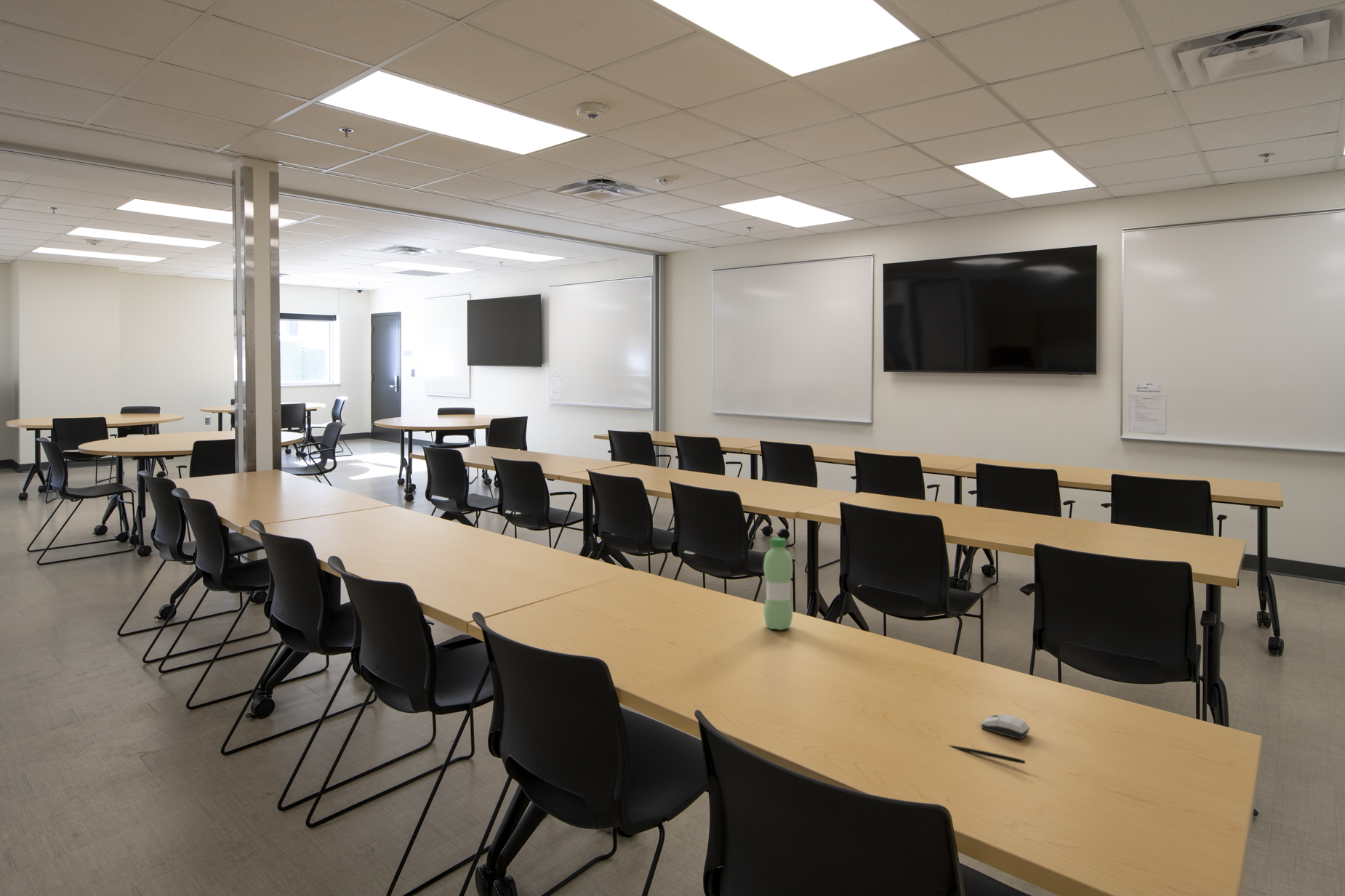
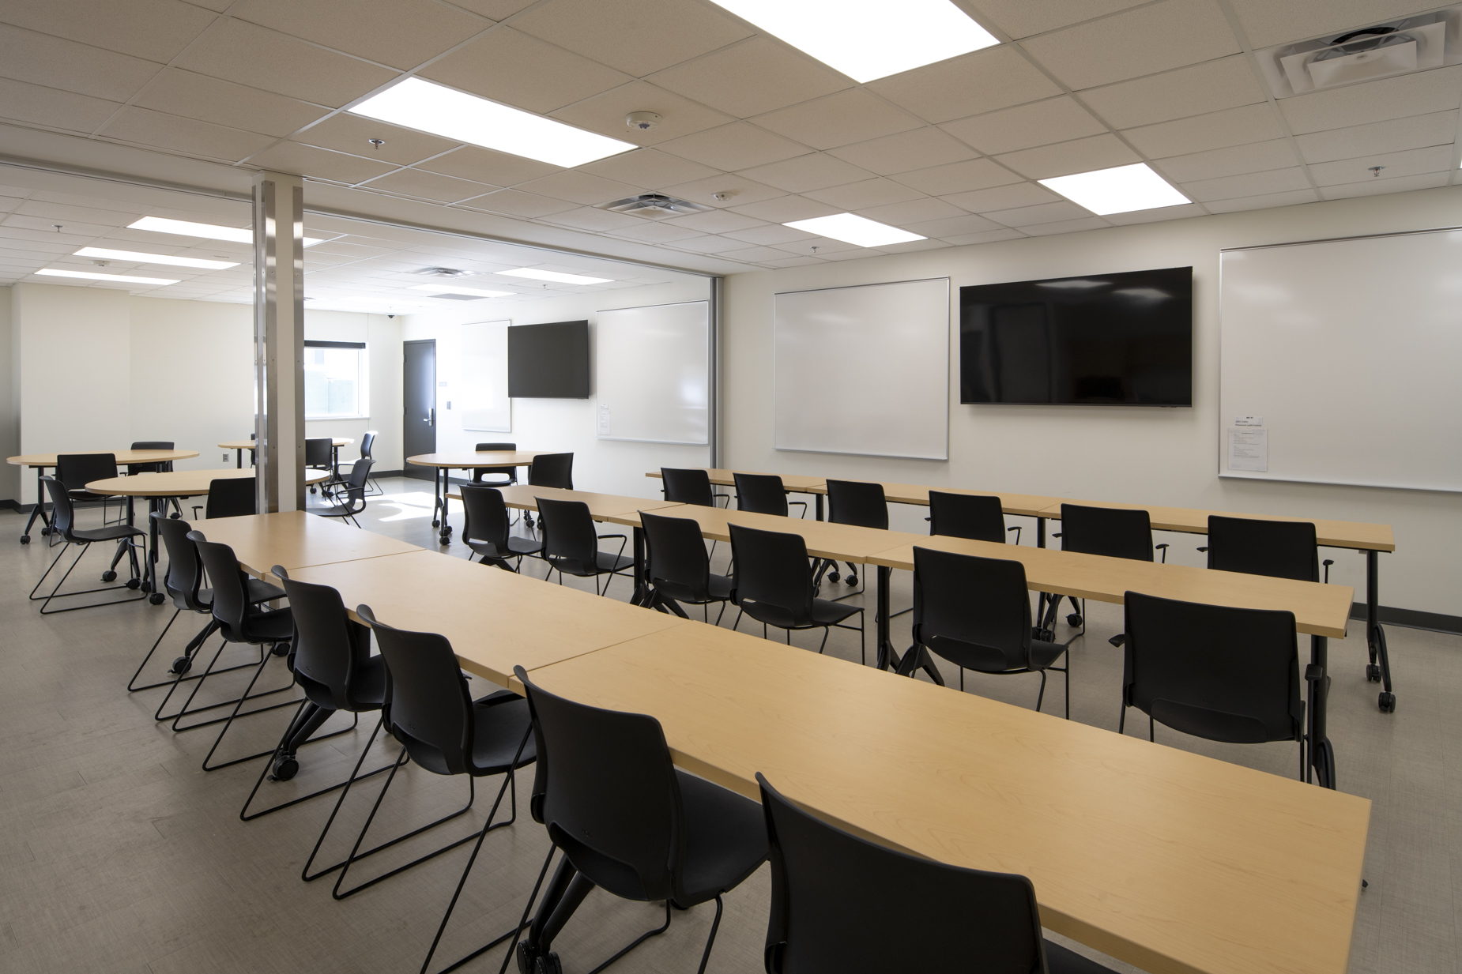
- computer mouse (1005, 723)
- water bottle (778, 583)
- pen (984, 752)
